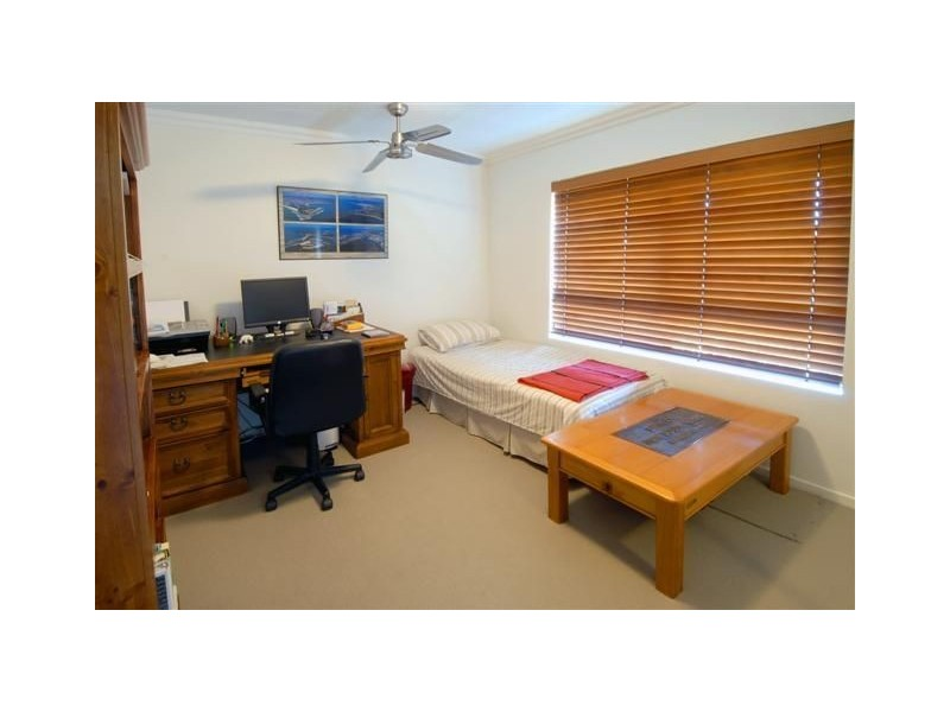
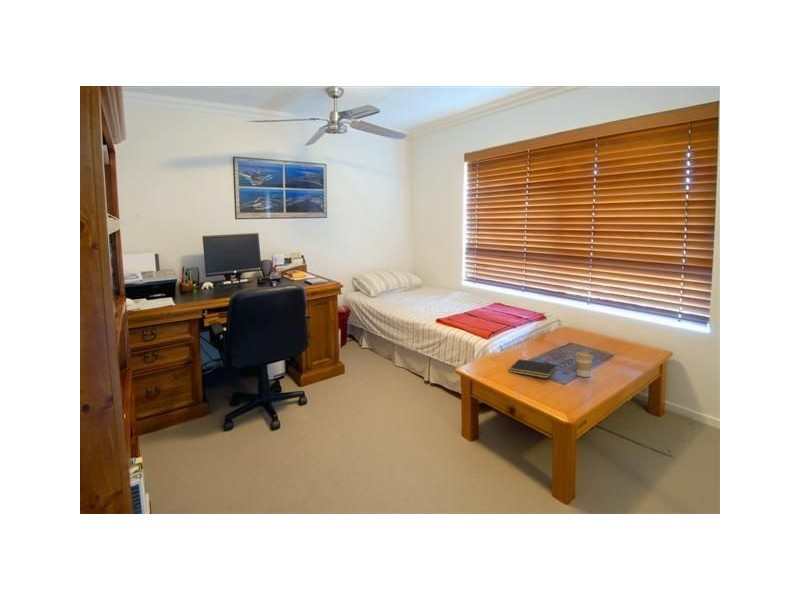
+ notepad (532, 368)
+ coffee cup (583, 364)
